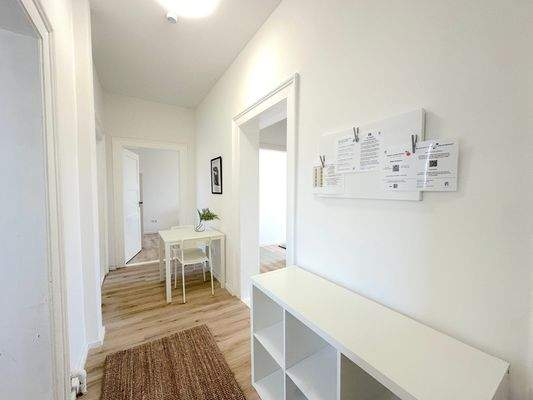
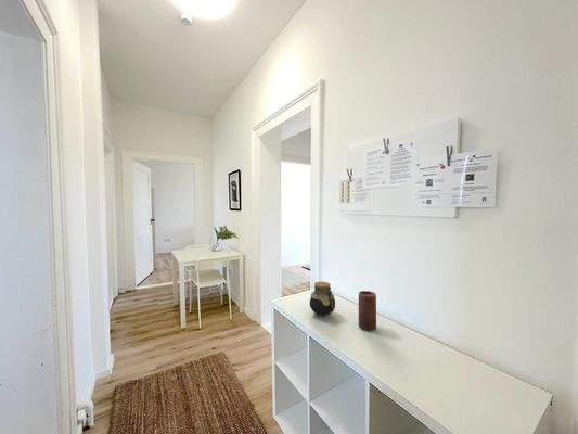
+ candle (367, 309)
+ jar (322, 299)
